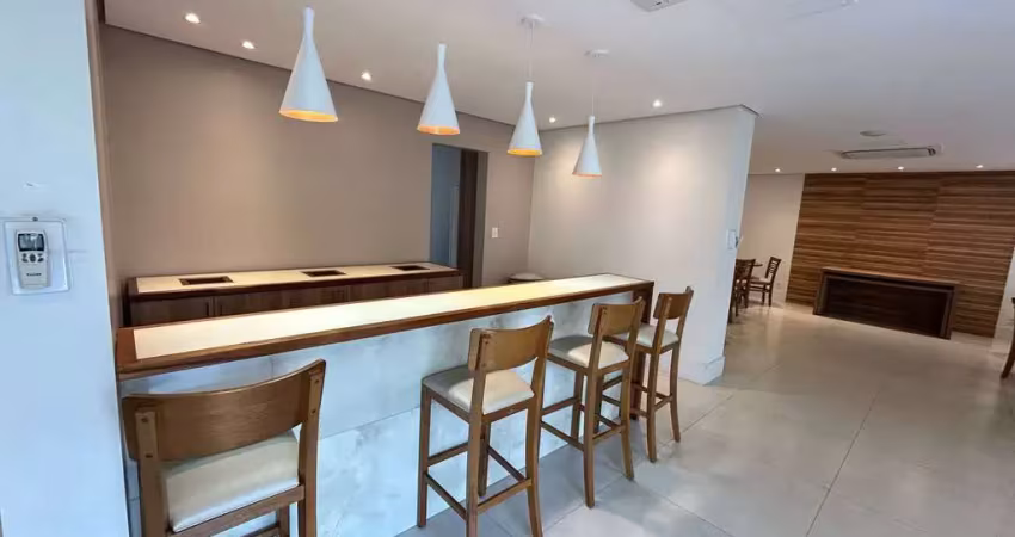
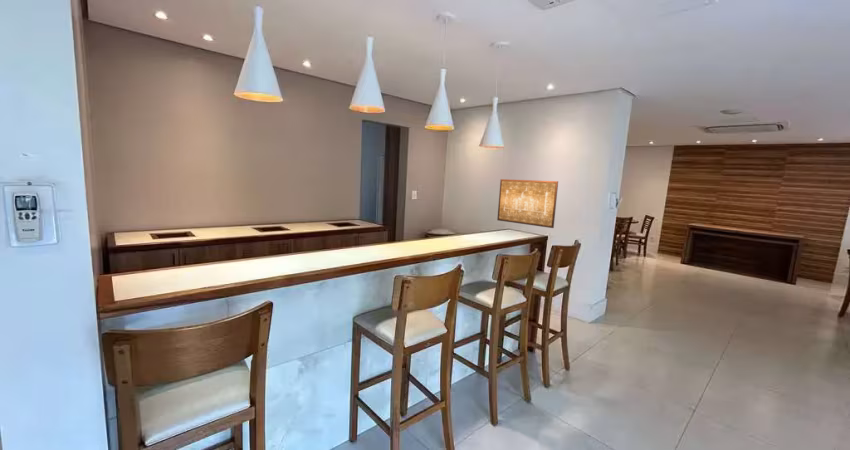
+ wall art (525, 202)
